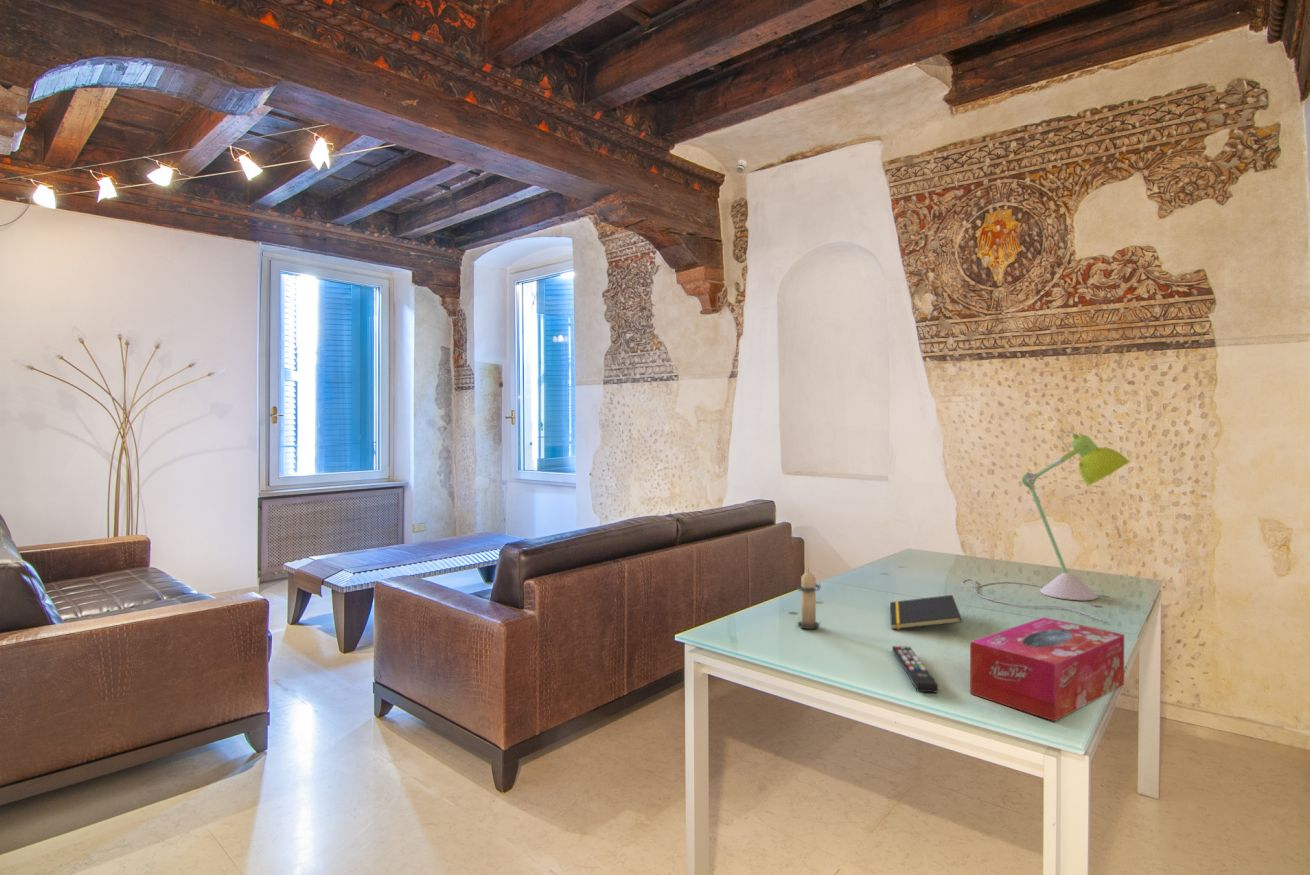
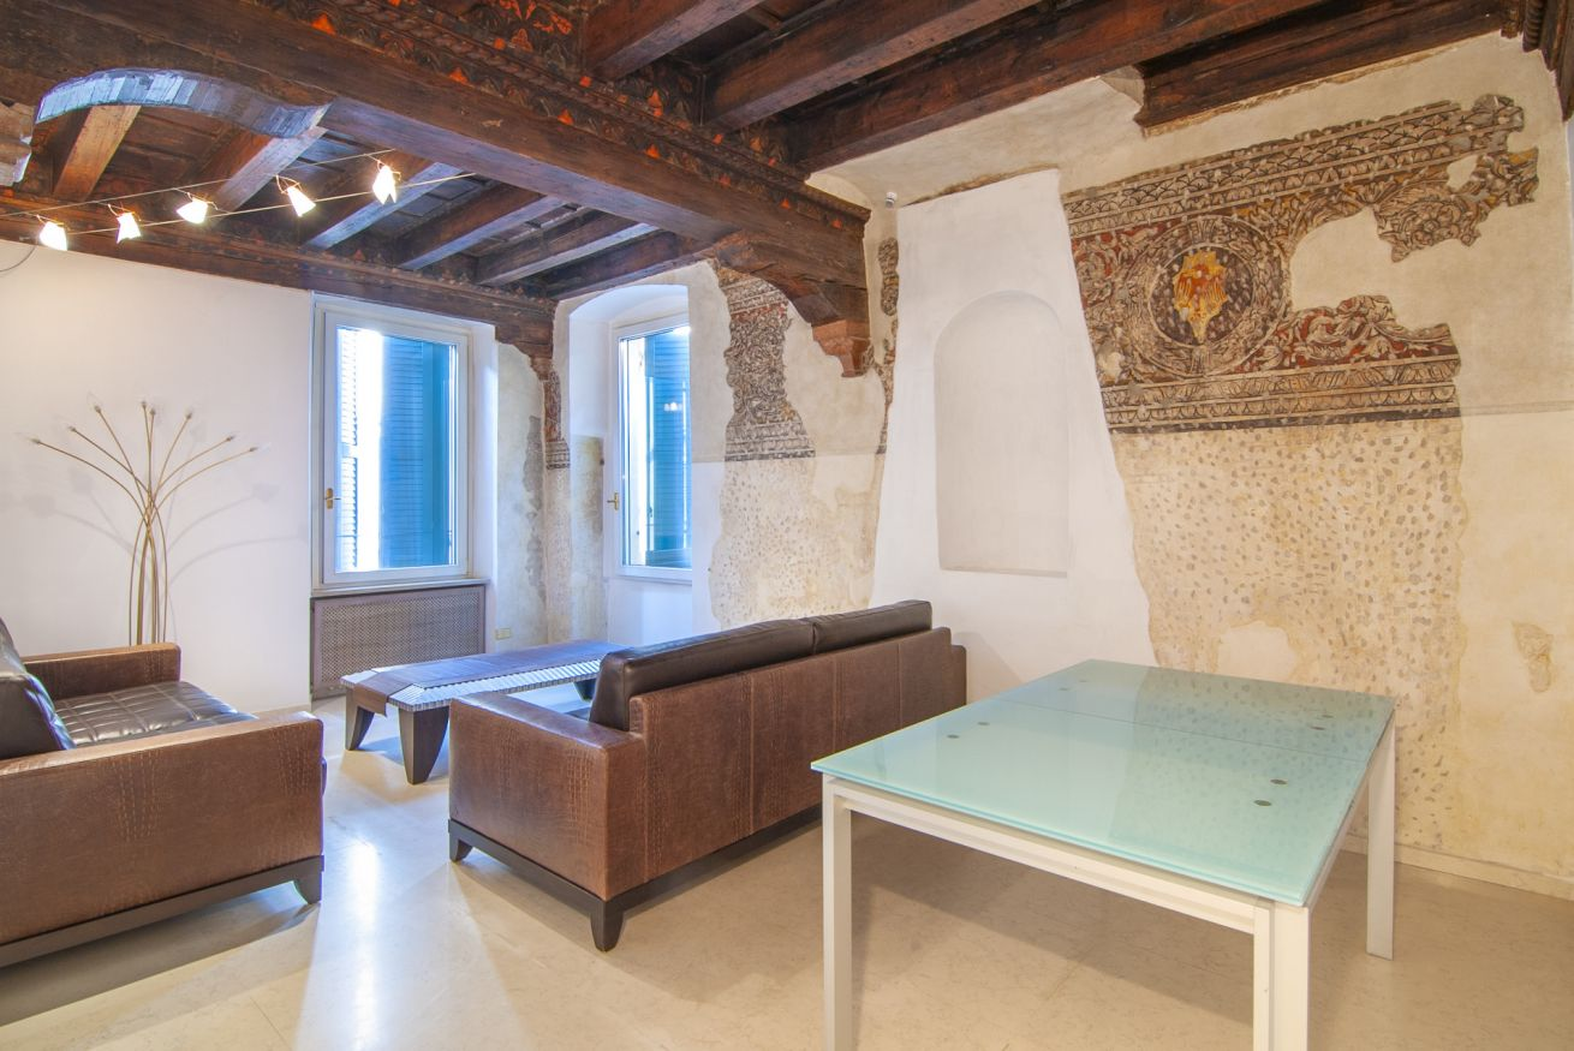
- desk lamp (1045, 516)
- candle (808, 597)
- notepad (923, 611)
- remote control (913, 666)
- tissue box (1048, 663)
